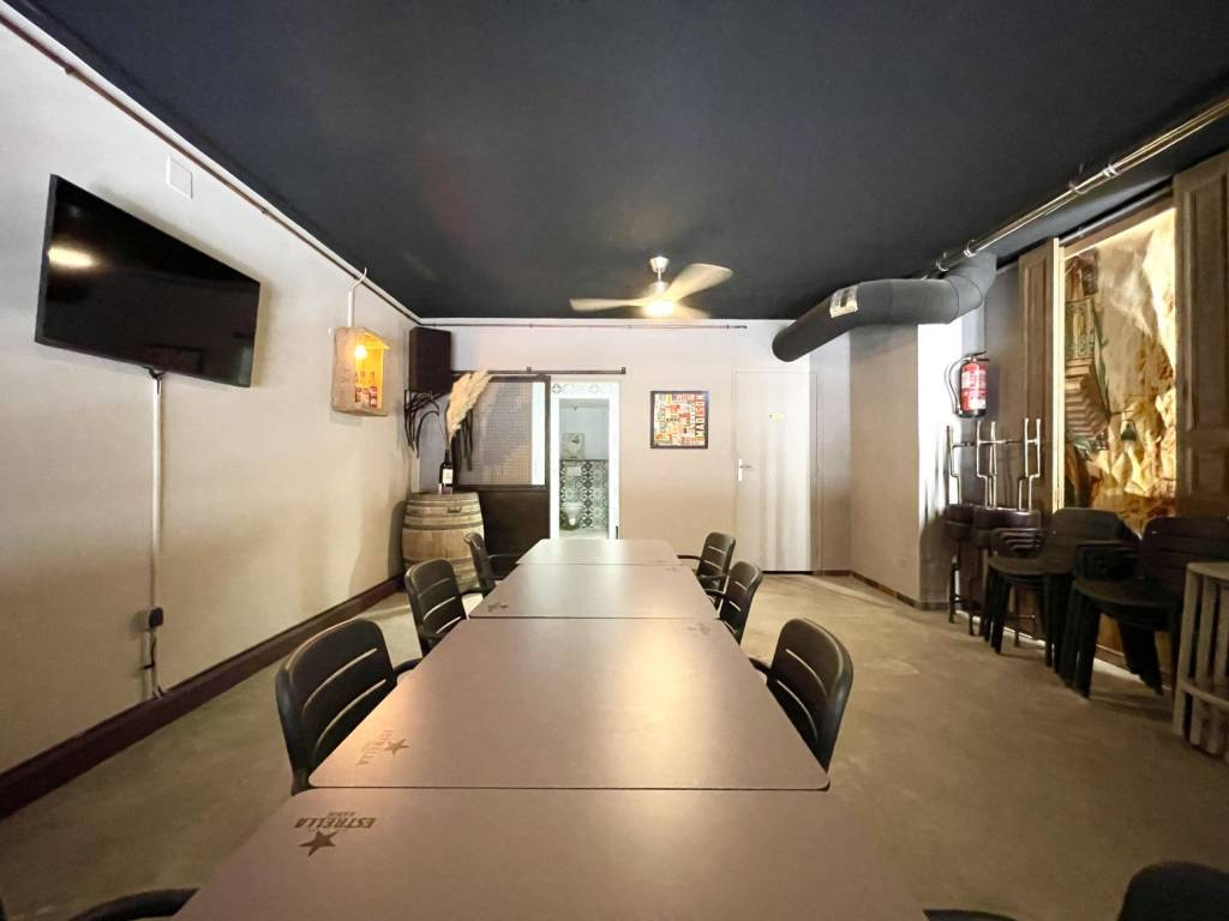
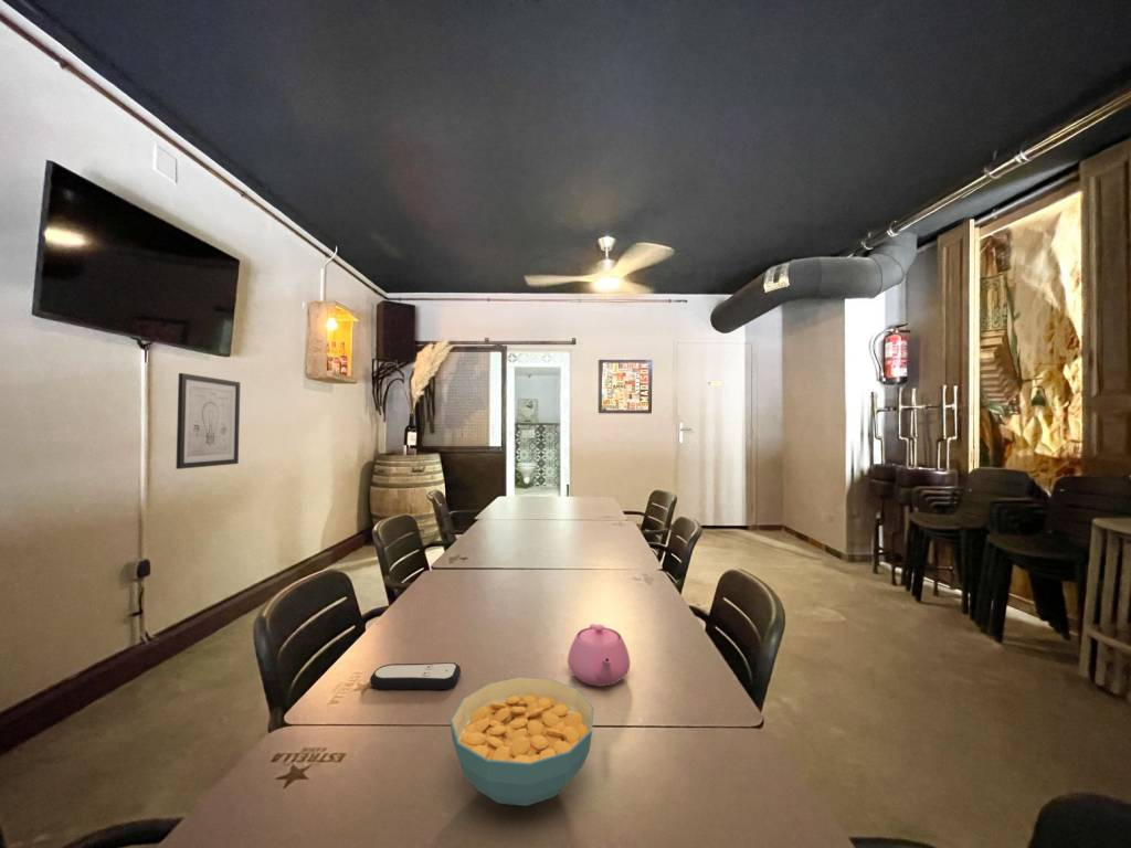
+ wall art (210, 422)
+ teapot (599, 651)
+ cereal bowl (522, 749)
+ remote control (415, 675)
